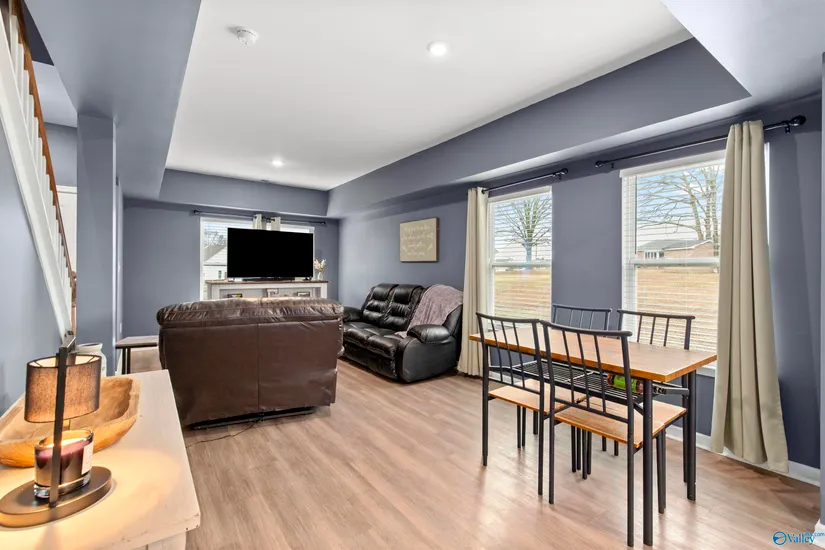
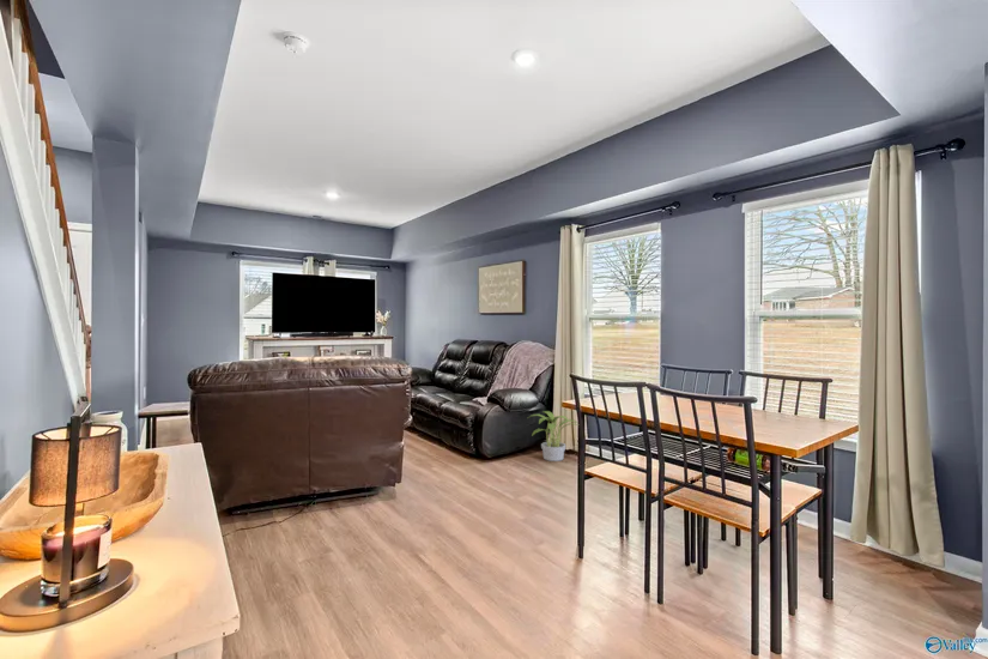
+ potted plant (553, 436)
